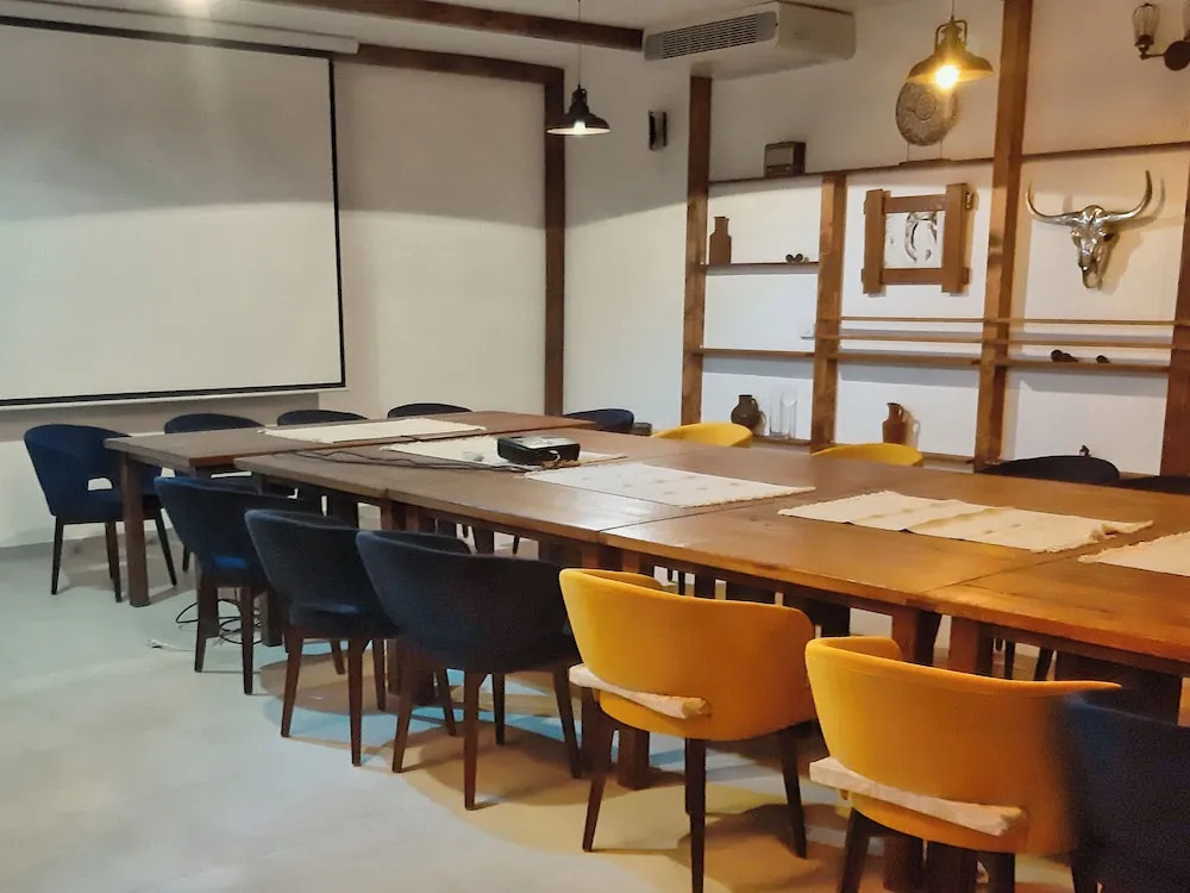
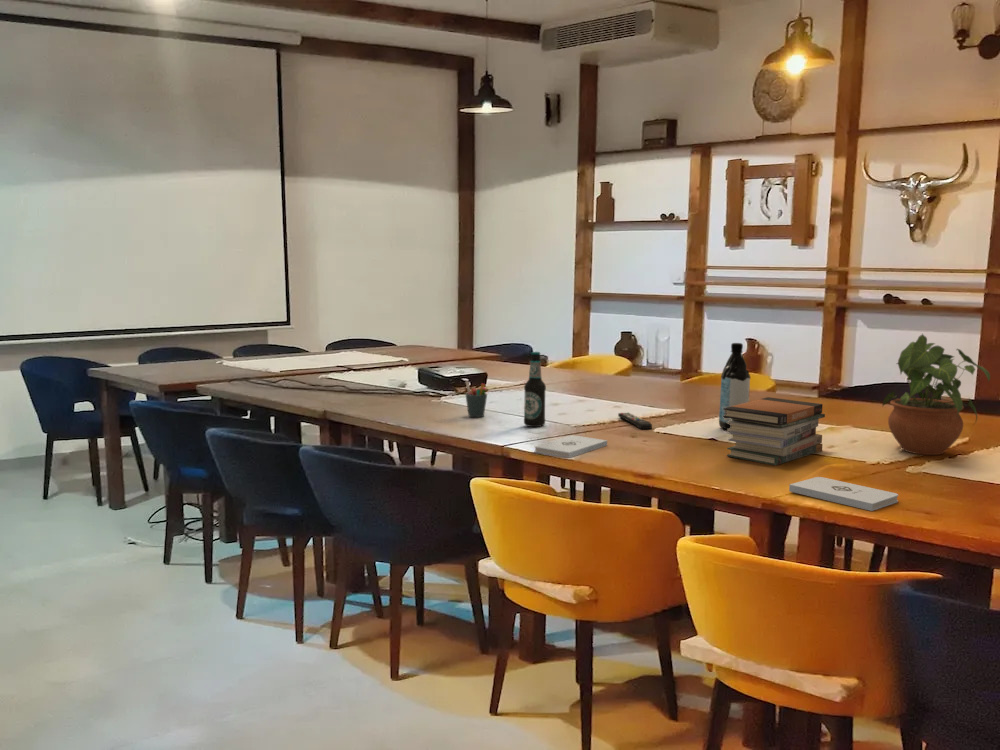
+ water bottle (735, 386)
+ potted plant (925, 393)
+ notepad (843, 492)
+ pen holder (476, 398)
+ remote control (634, 419)
+ bottle (535, 389)
+ notepad (570, 446)
+ book stack (773, 430)
